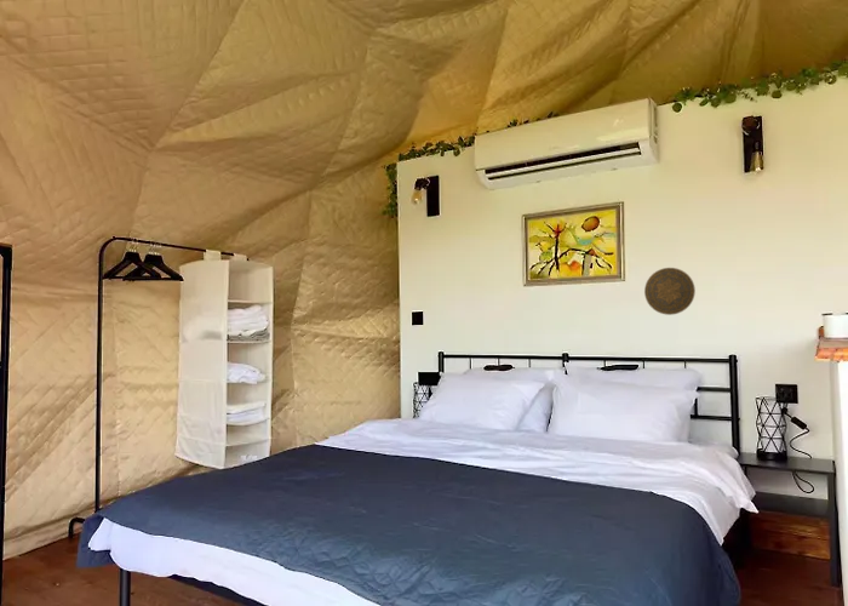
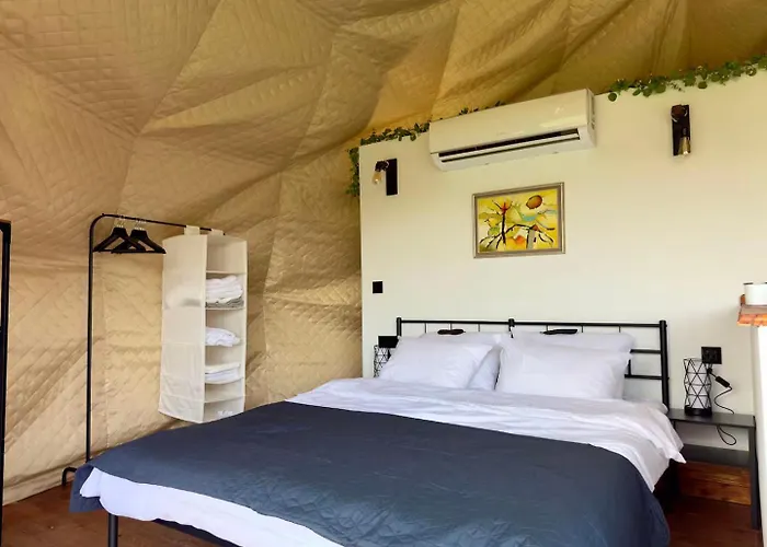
- decorative plate (669, 291)
